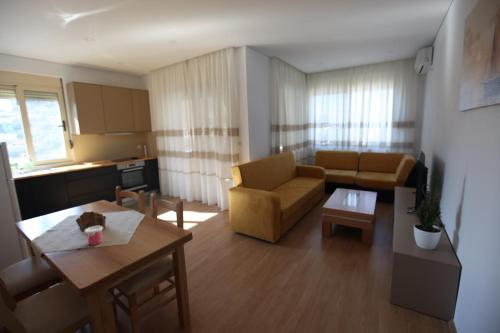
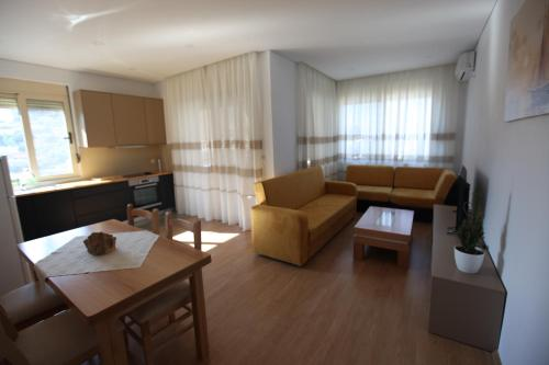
- cup (94, 235)
